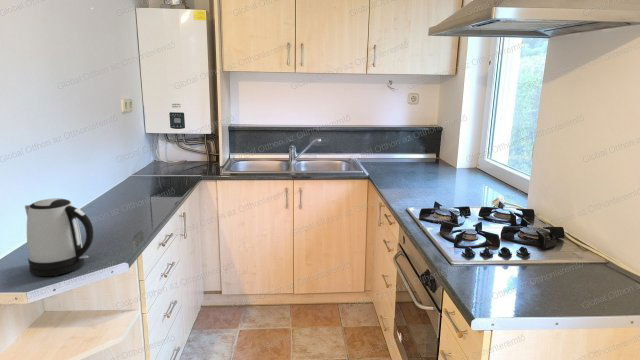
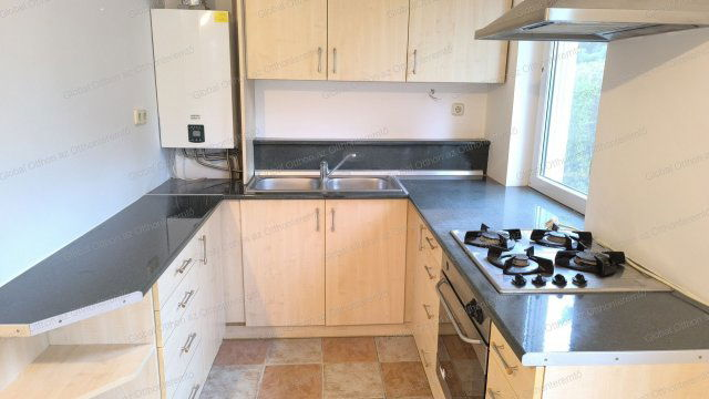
- kettle (60, 234)
